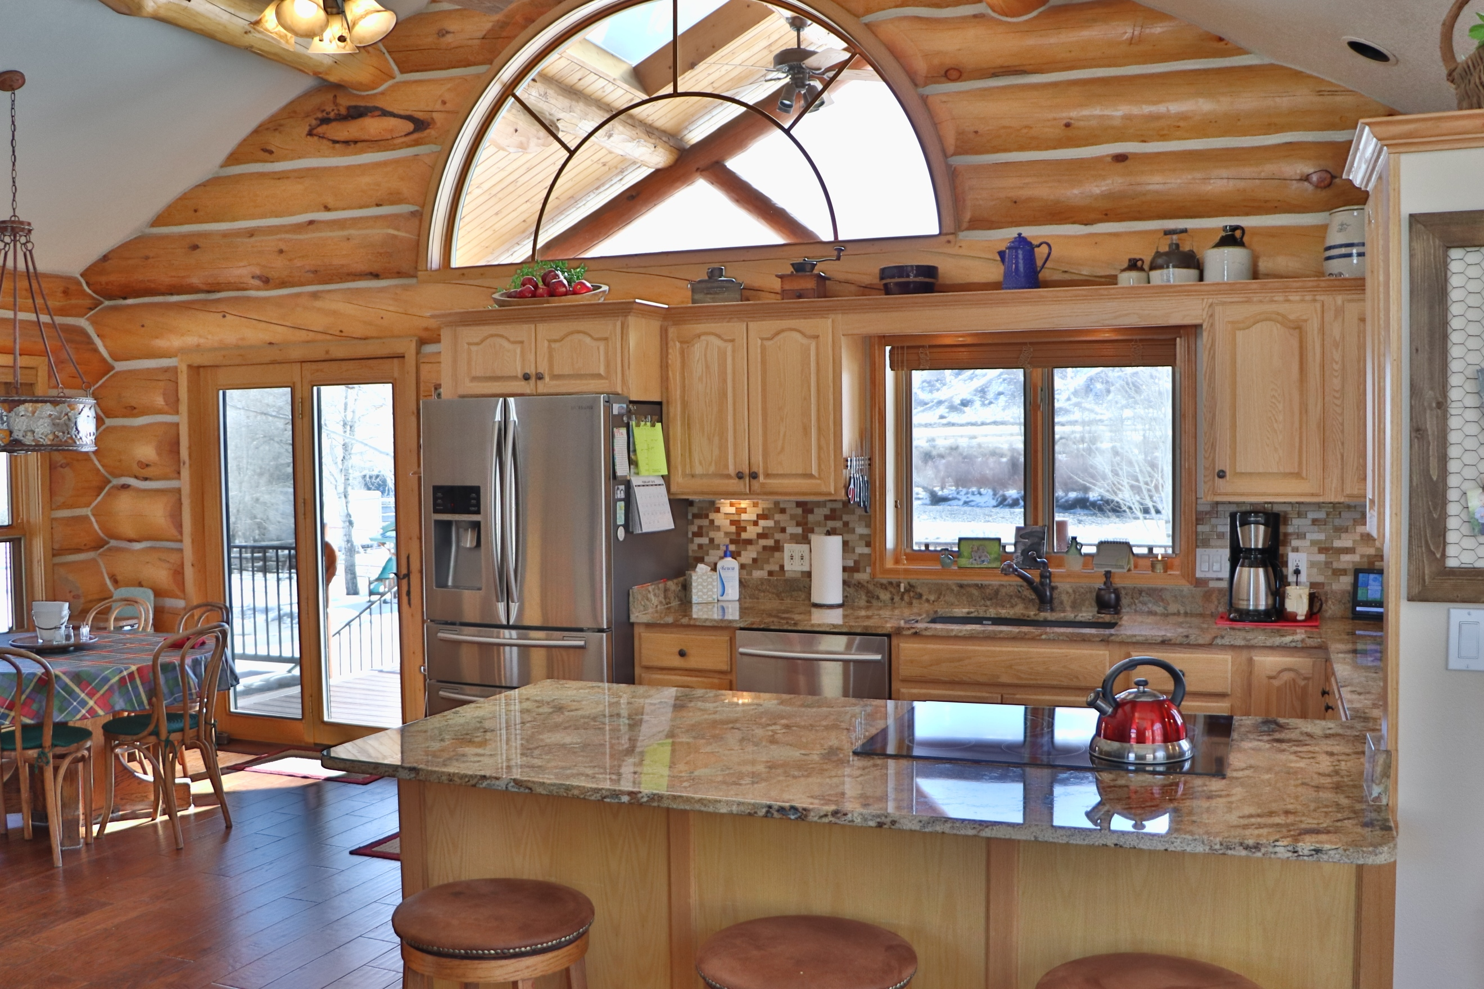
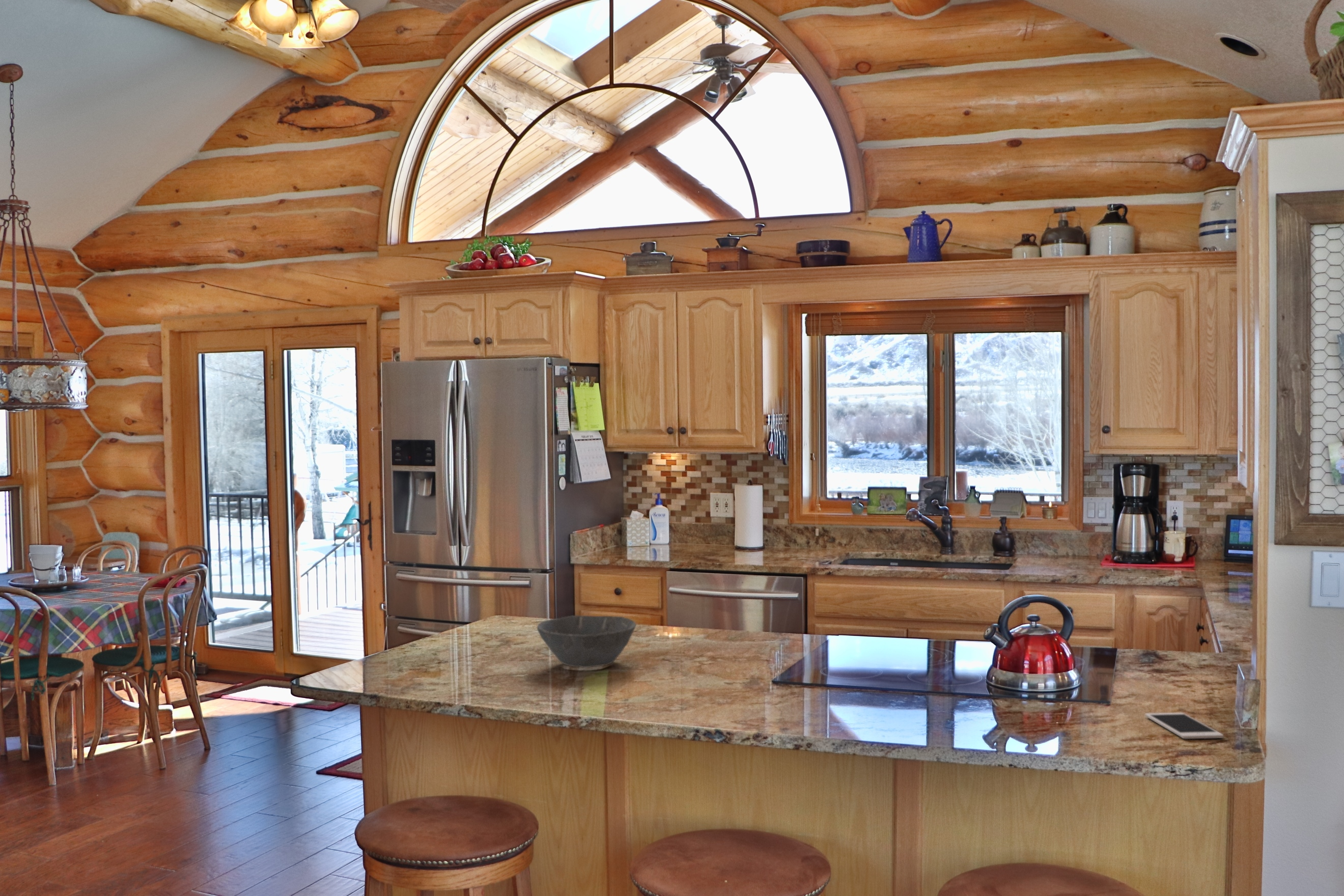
+ bowl (586, 643)
+ cell phone (1183, 725)
